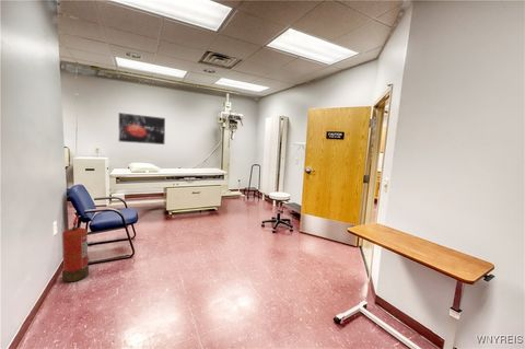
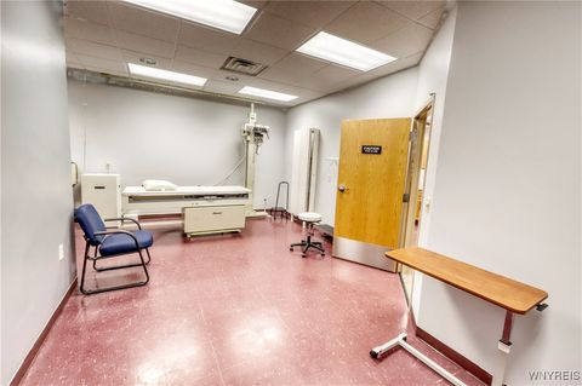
- wall art (142, 129)
- fire extinguisher (74, 247)
